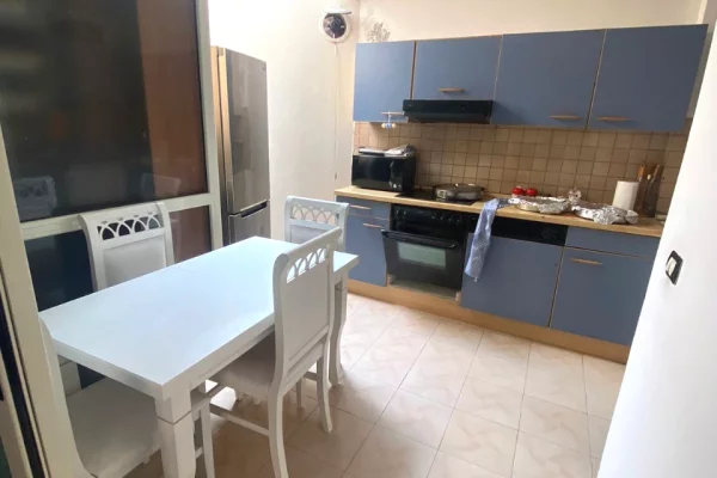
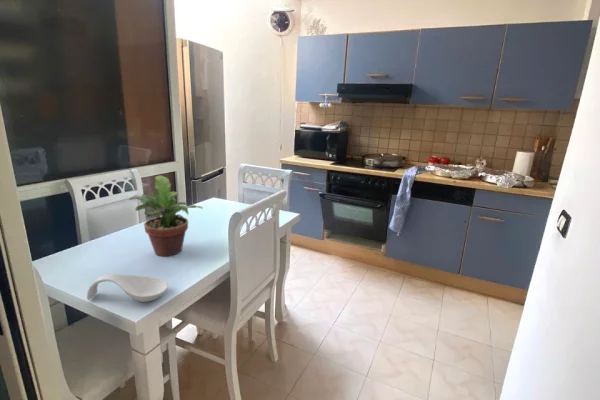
+ potted plant (168, 218)
+ spoon rest (128, 287)
